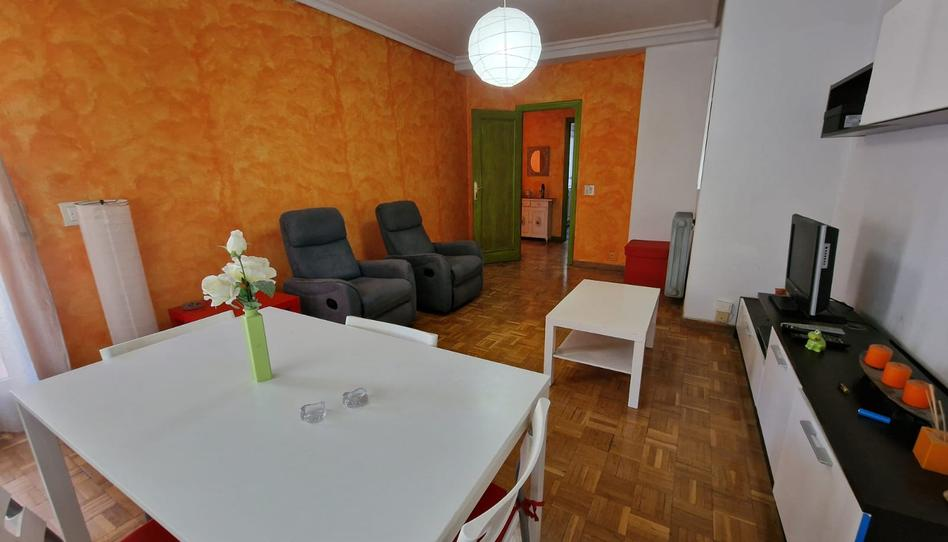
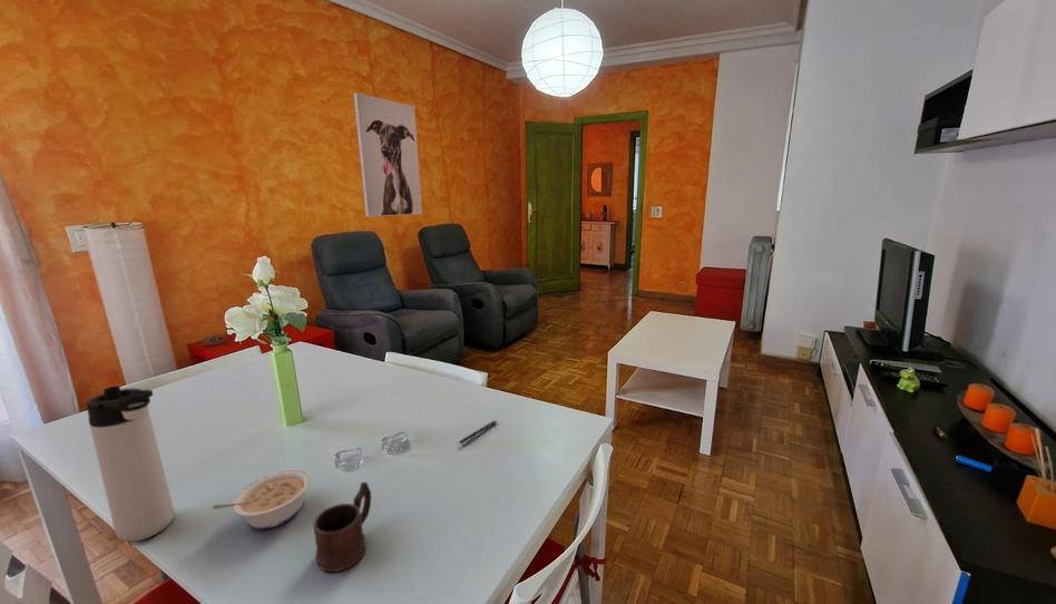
+ mug (346, 523)
+ legume (272, 500)
+ pen (479, 430)
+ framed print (391, 159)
+ thermos bottle (137, 462)
